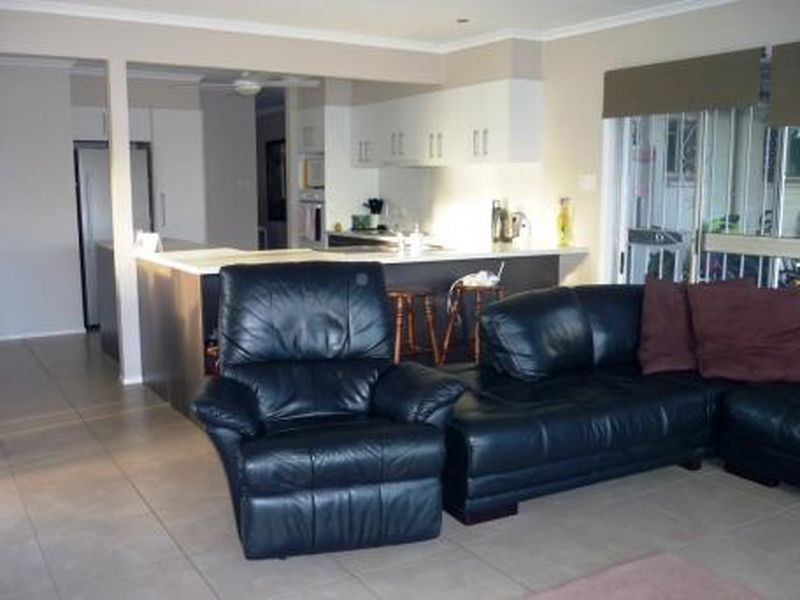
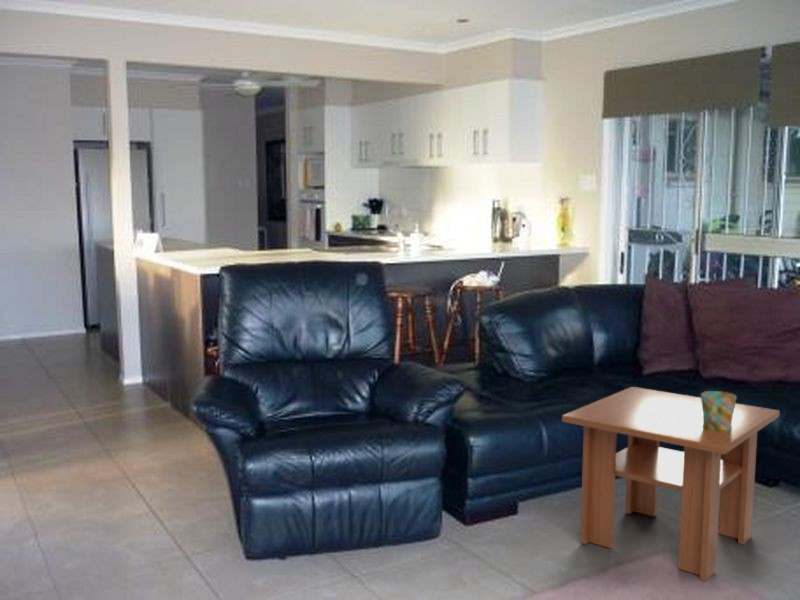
+ coffee table (669, 477)
+ mug (716, 411)
